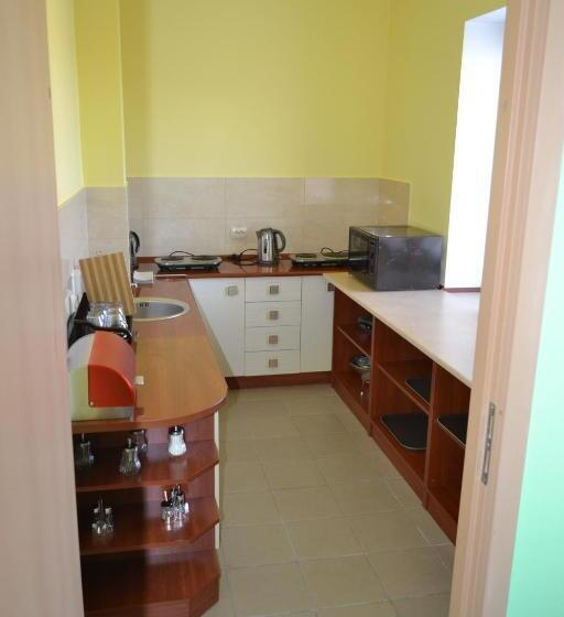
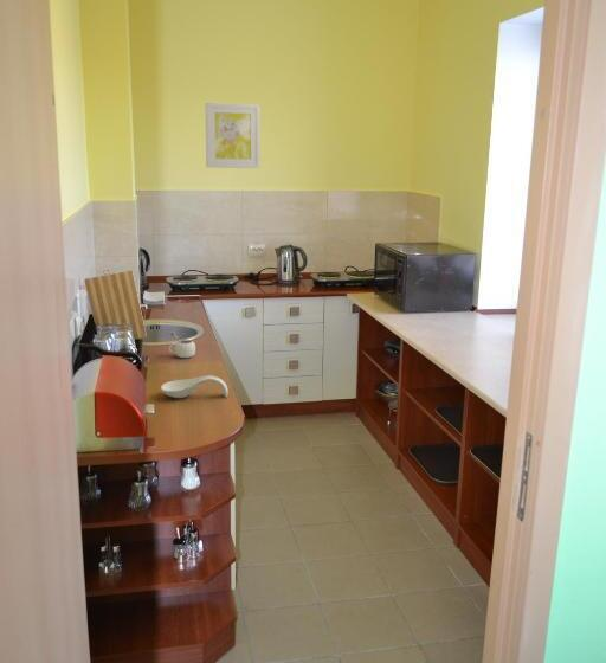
+ wall art (232, 136)
+ mug (181, 343)
+ spoon rest (194, 386)
